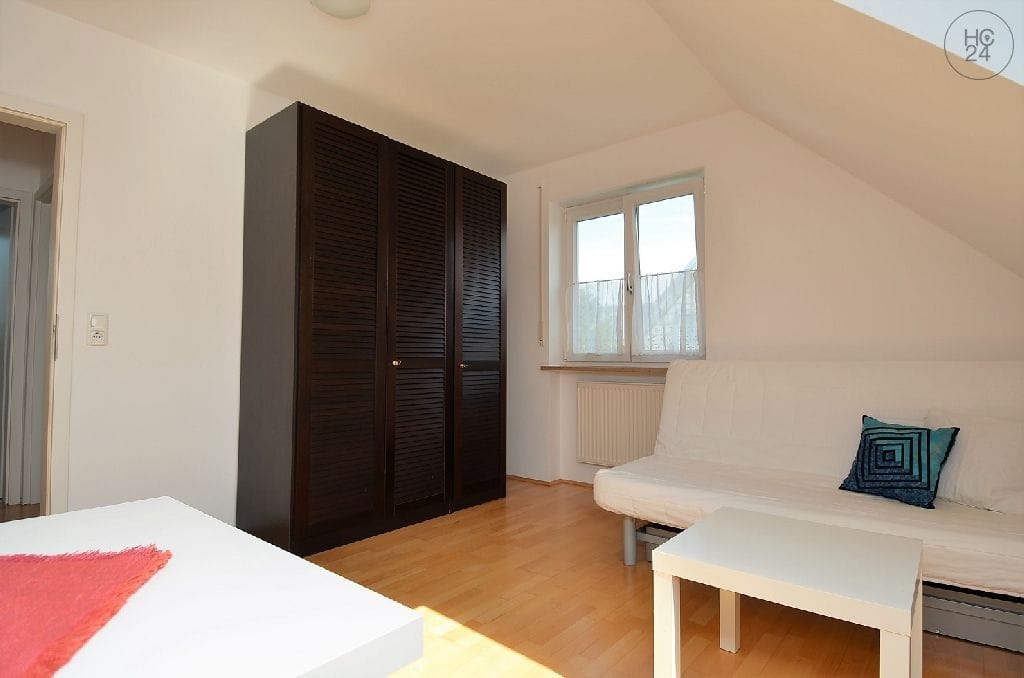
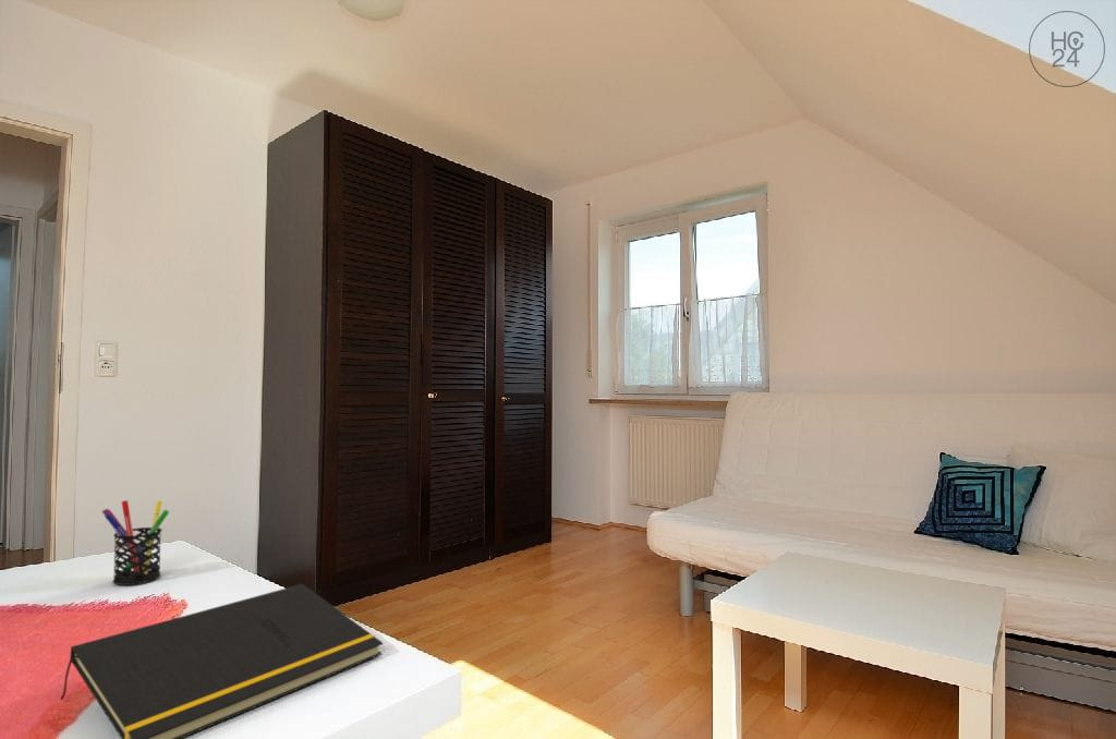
+ pen holder (141, 538)
+ notepad (236, 651)
